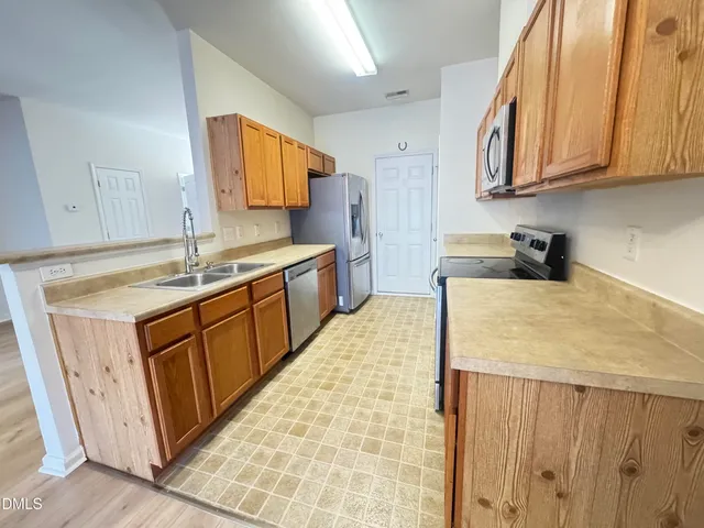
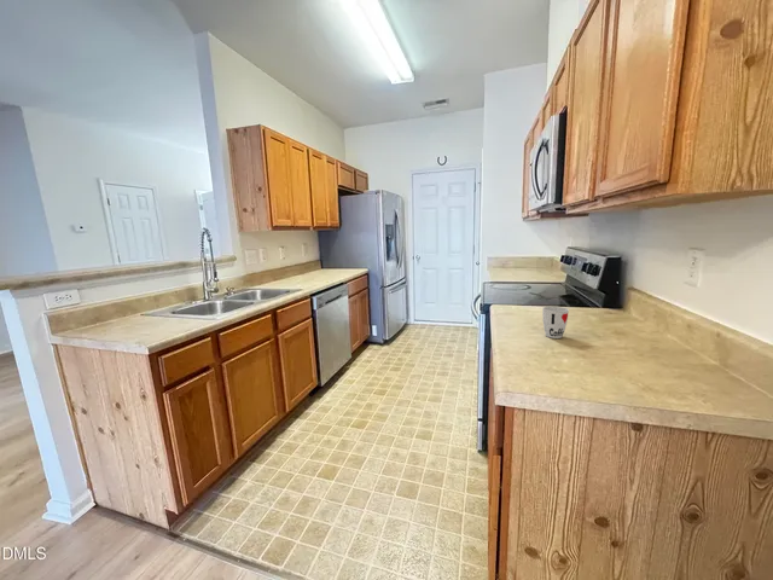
+ cup (554, 321)
